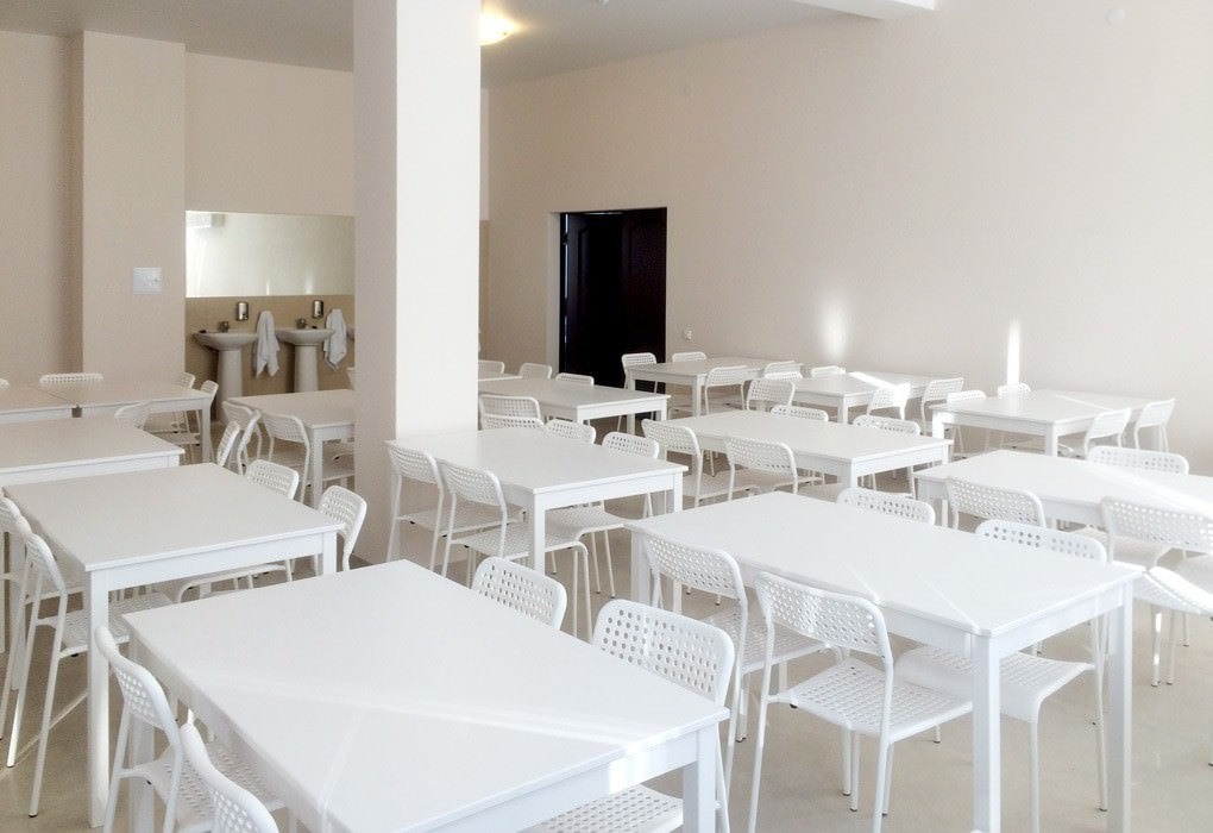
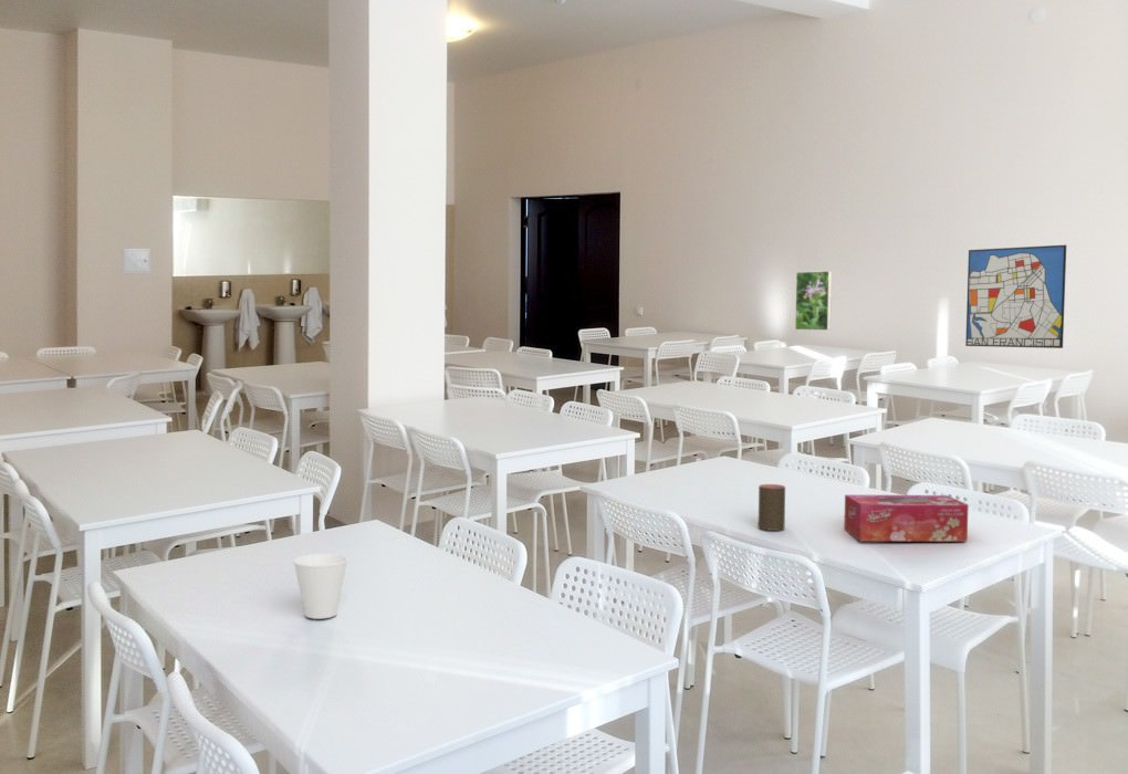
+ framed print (813, 301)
+ cup (771, 506)
+ cup (321, 586)
+ tissue box (904, 517)
+ wall art (1014, 297)
